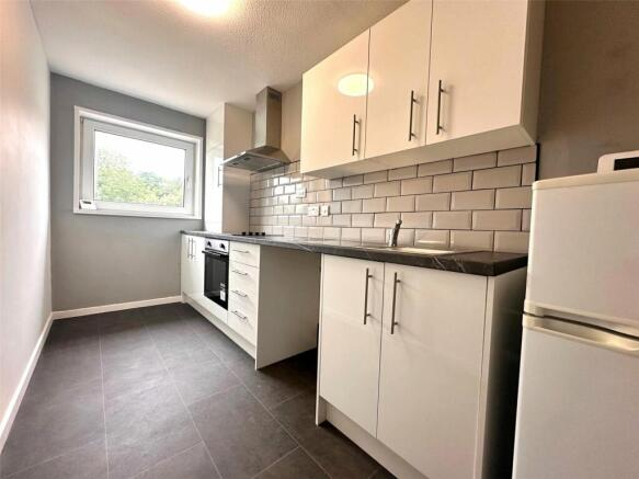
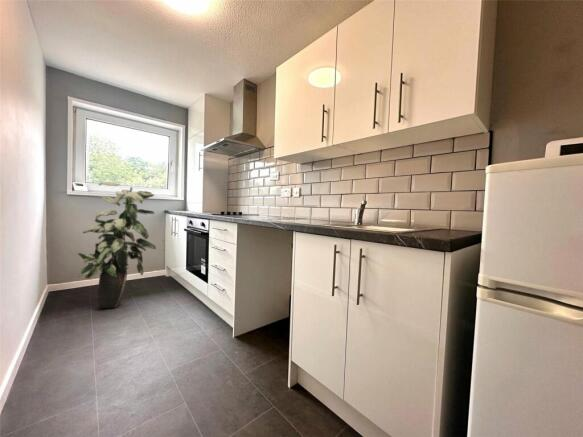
+ indoor plant (117, 243)
